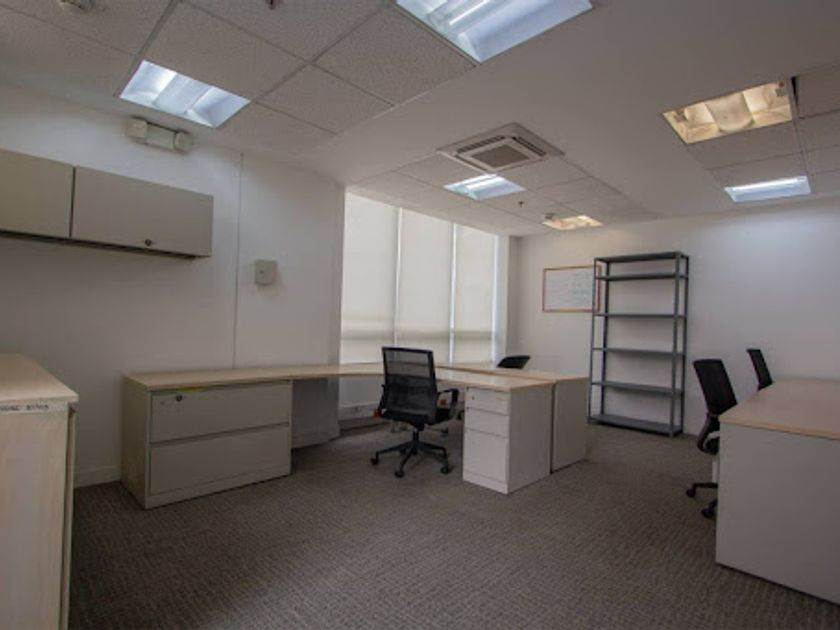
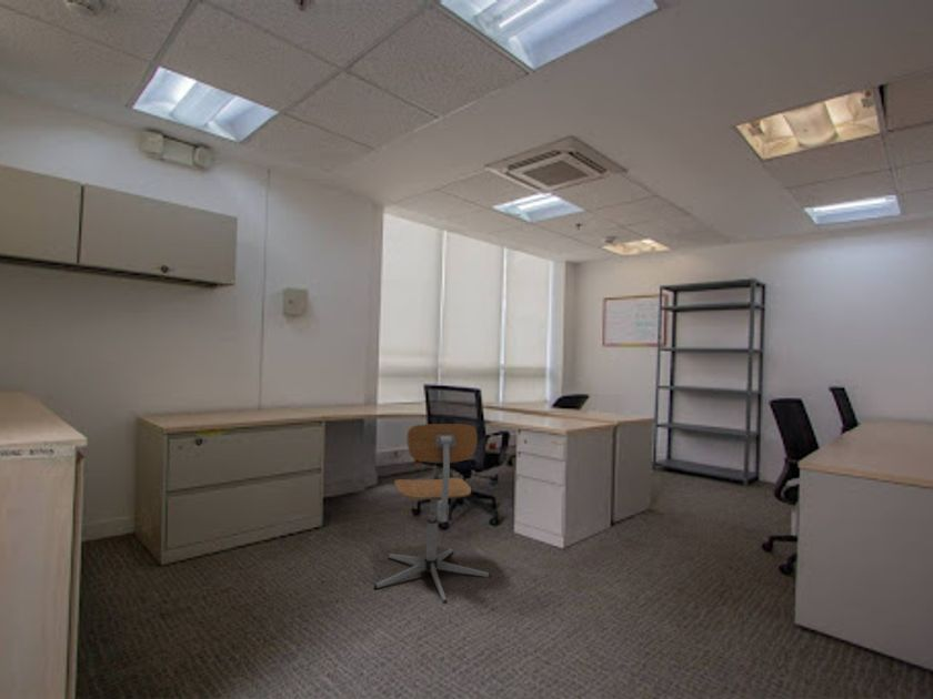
+ office chair (434, 497)
